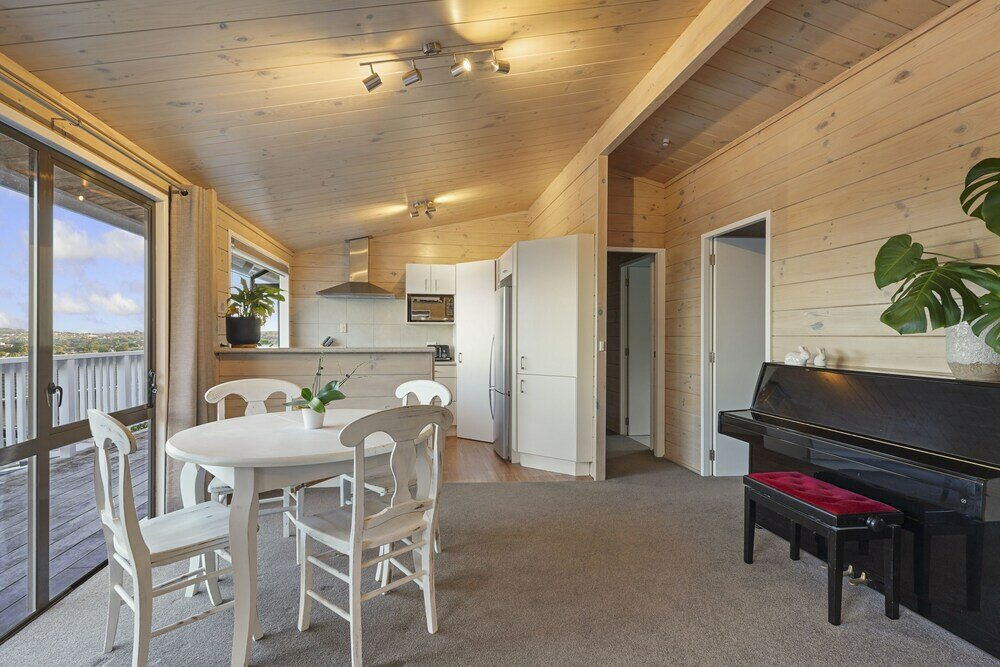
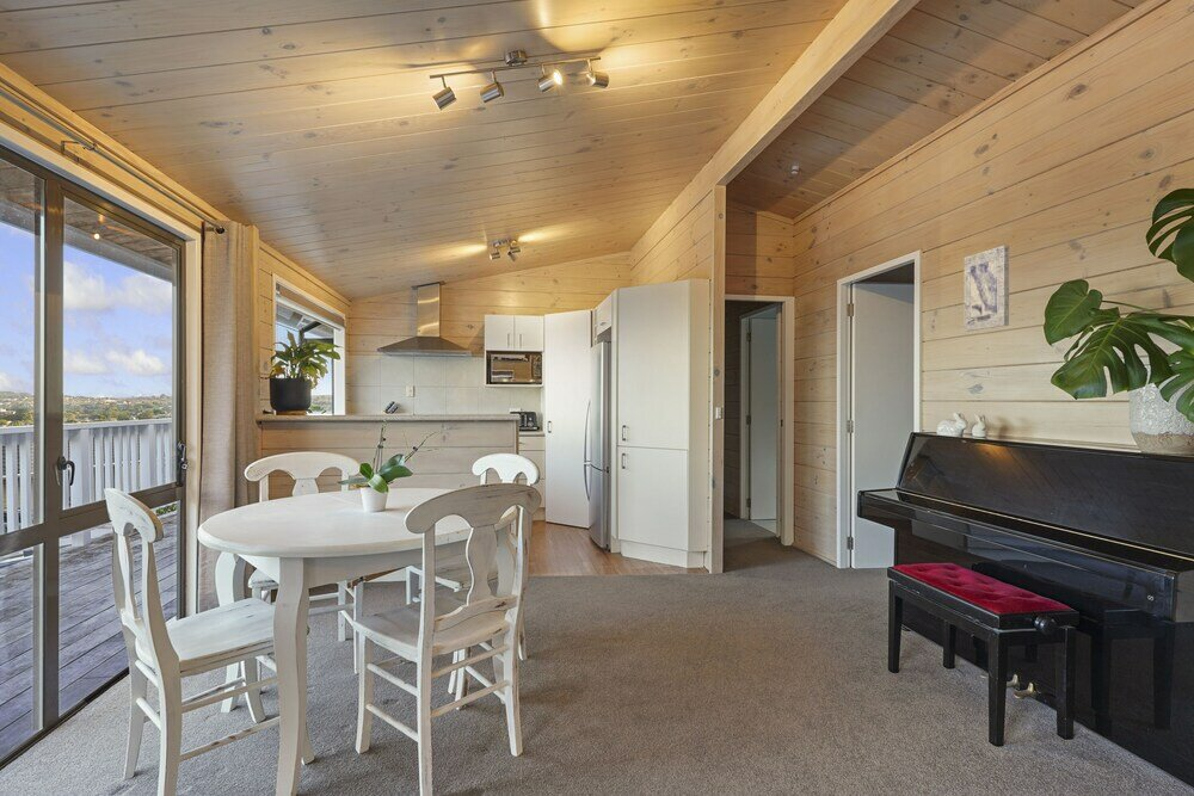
+ wall art (985, 290)
